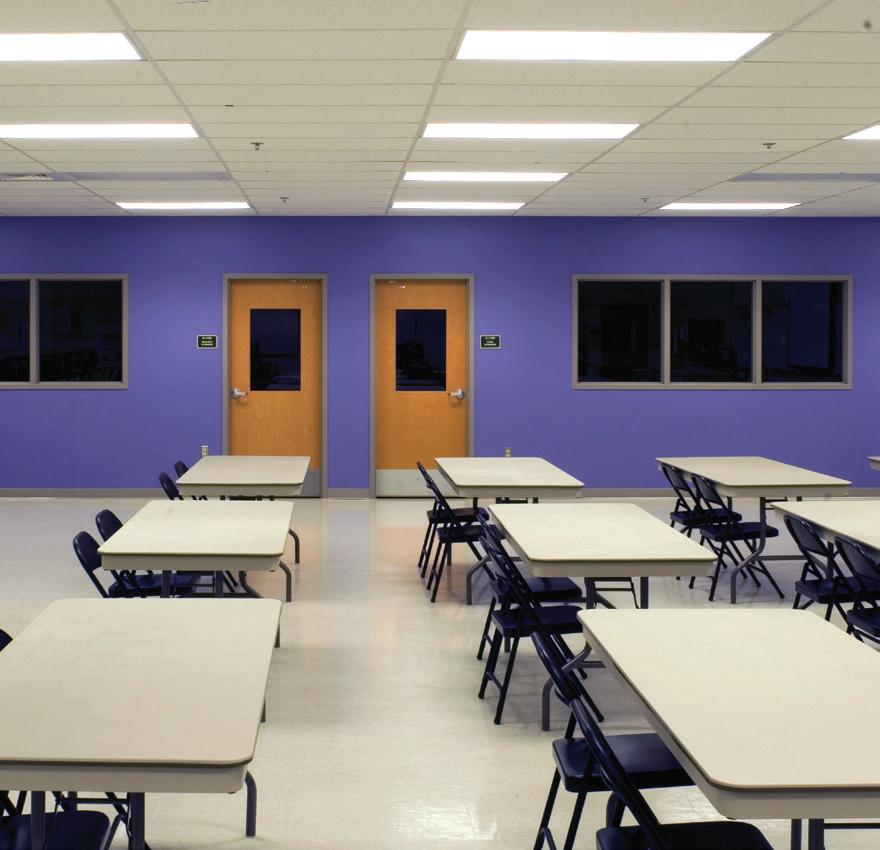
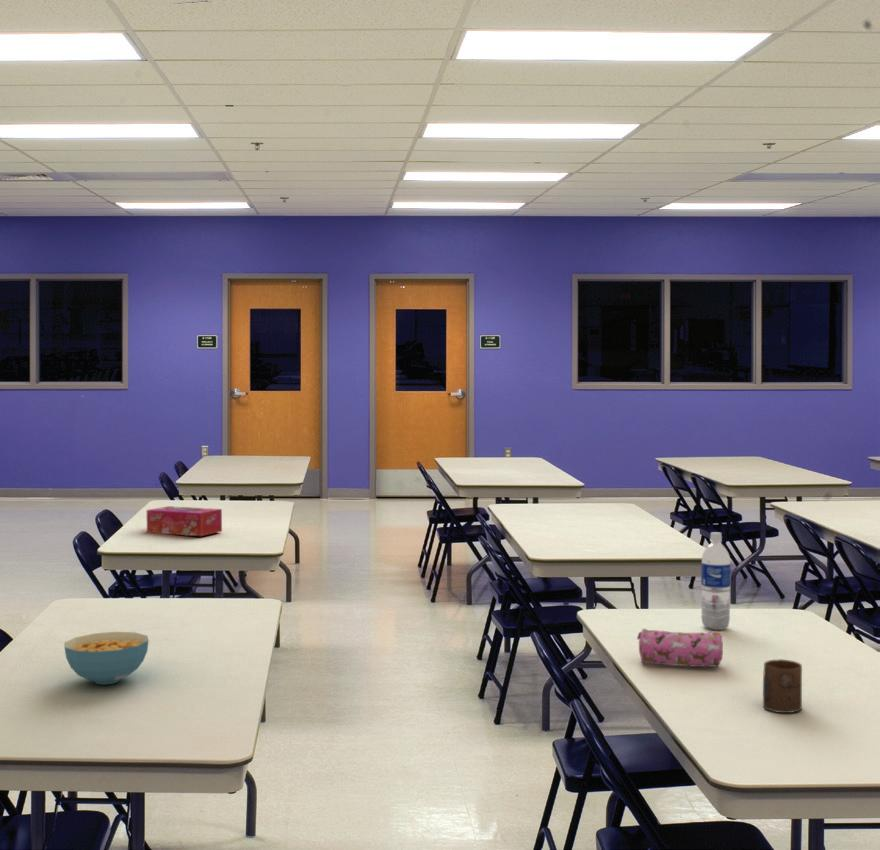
+ pencil case (679, 647)
+ water bottle (715, 580)
+ cup (781, 685)
+ cereal bowl (107, 661)
+ tissue box (184, 520)
